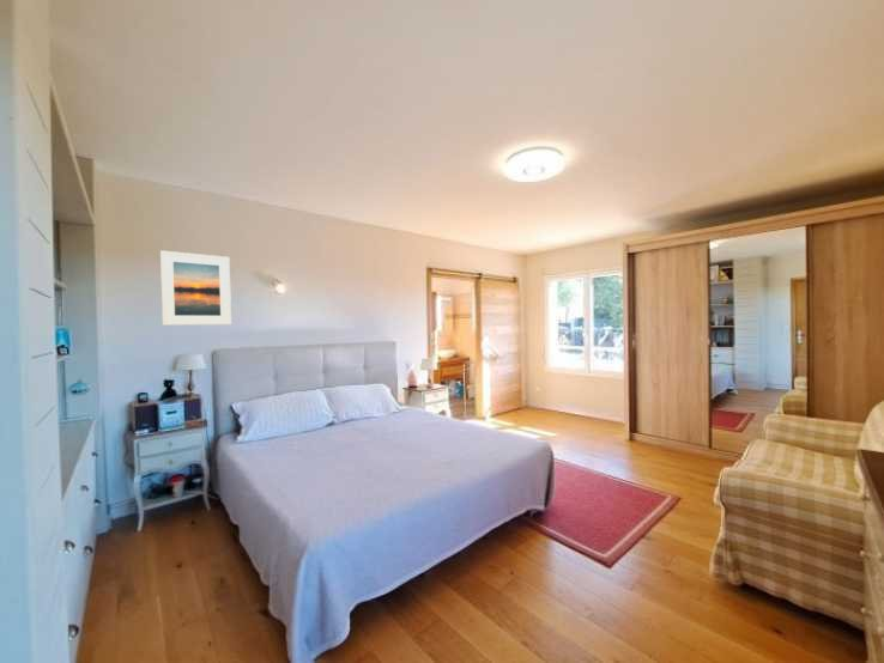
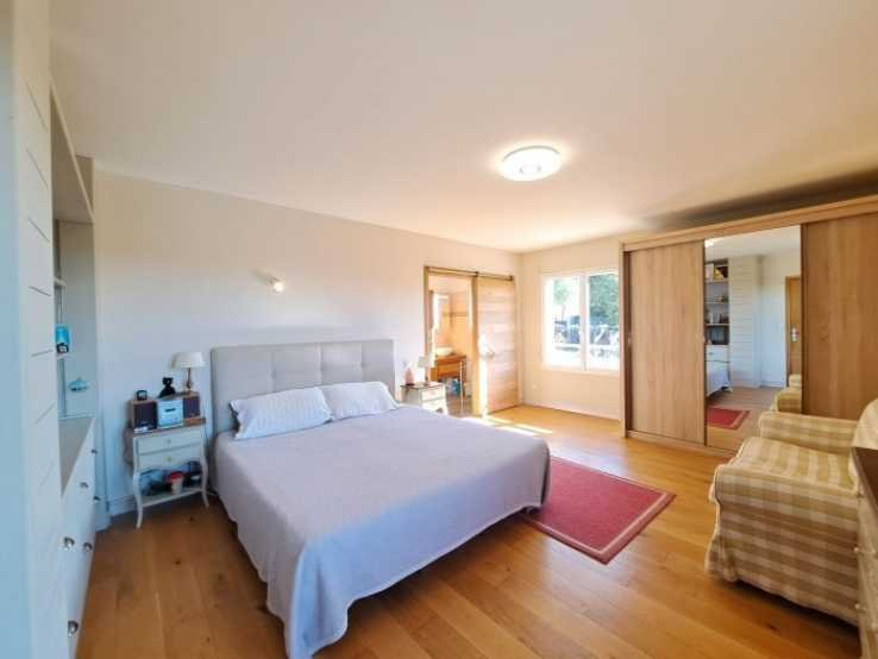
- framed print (196, 288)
